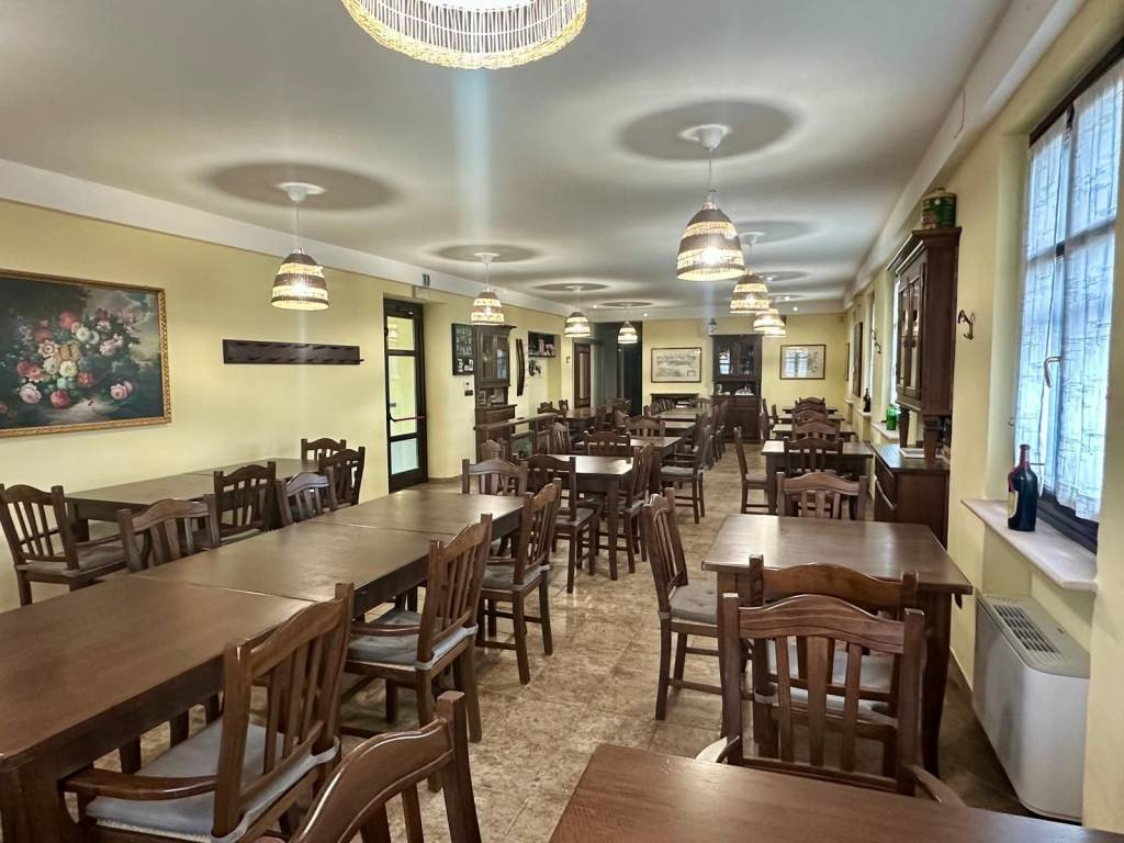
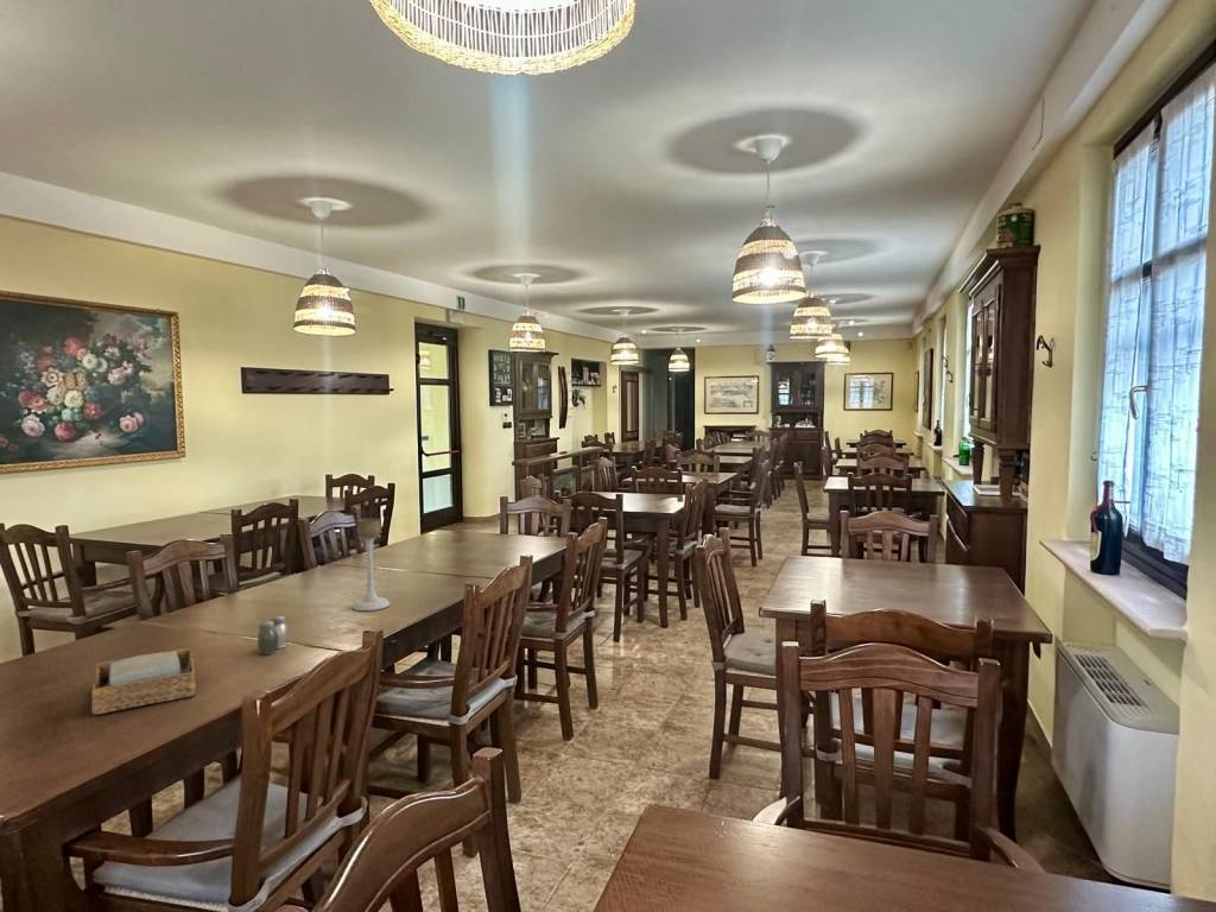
+ salt and pepper shaker (272, 634)
+ napkin holder (145, 674)
+ candle holder (369, 562)
